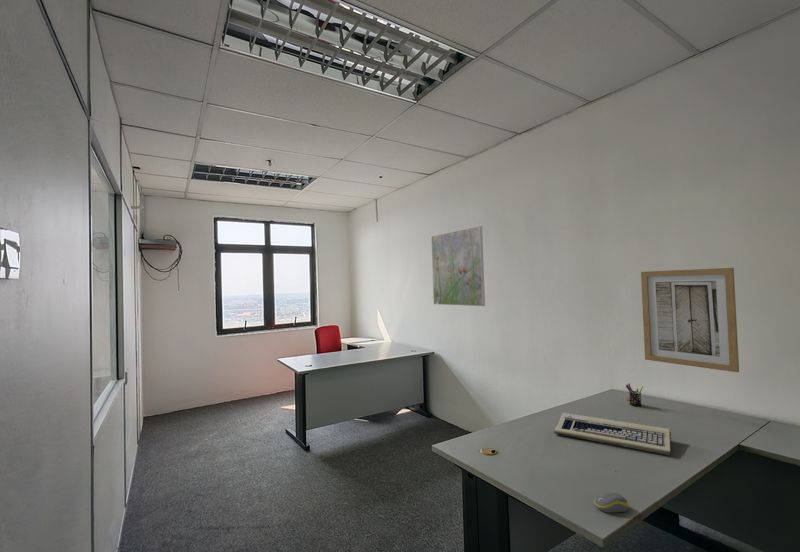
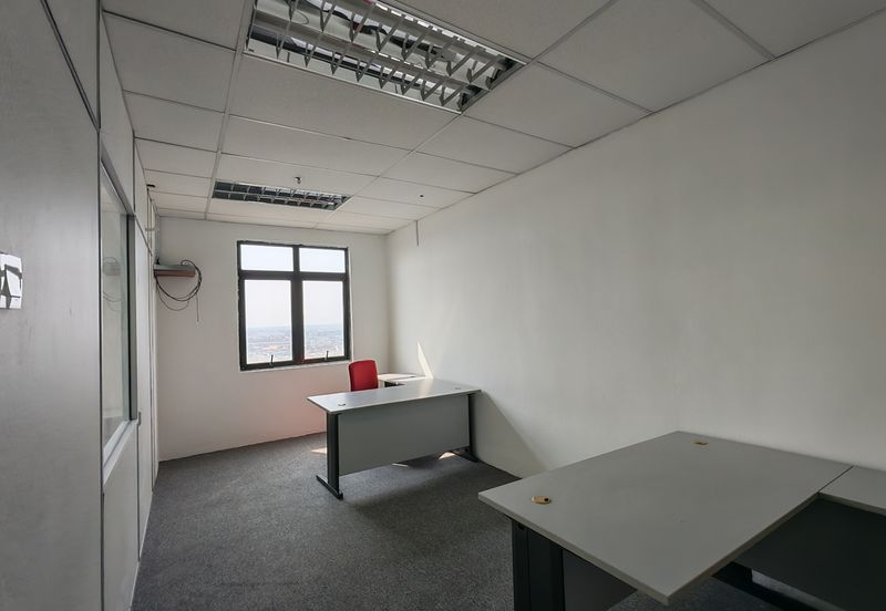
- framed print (456, 268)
- wall art (685, 317)
- pen holder (634, 394)
- computer mouse (611, 501)
- computer keyboard (610, 431)
